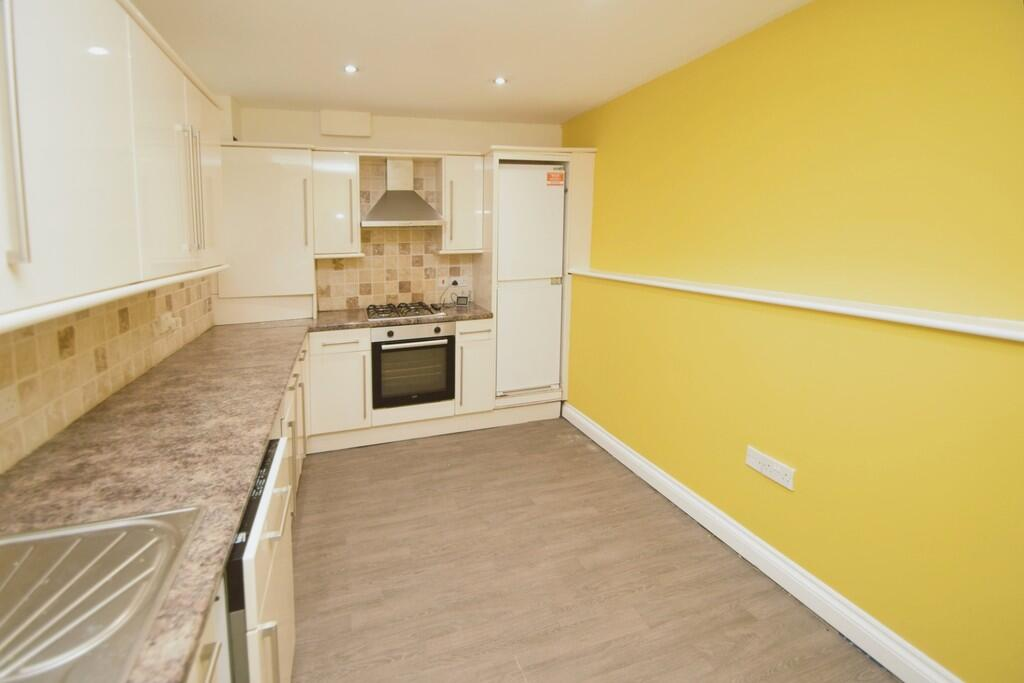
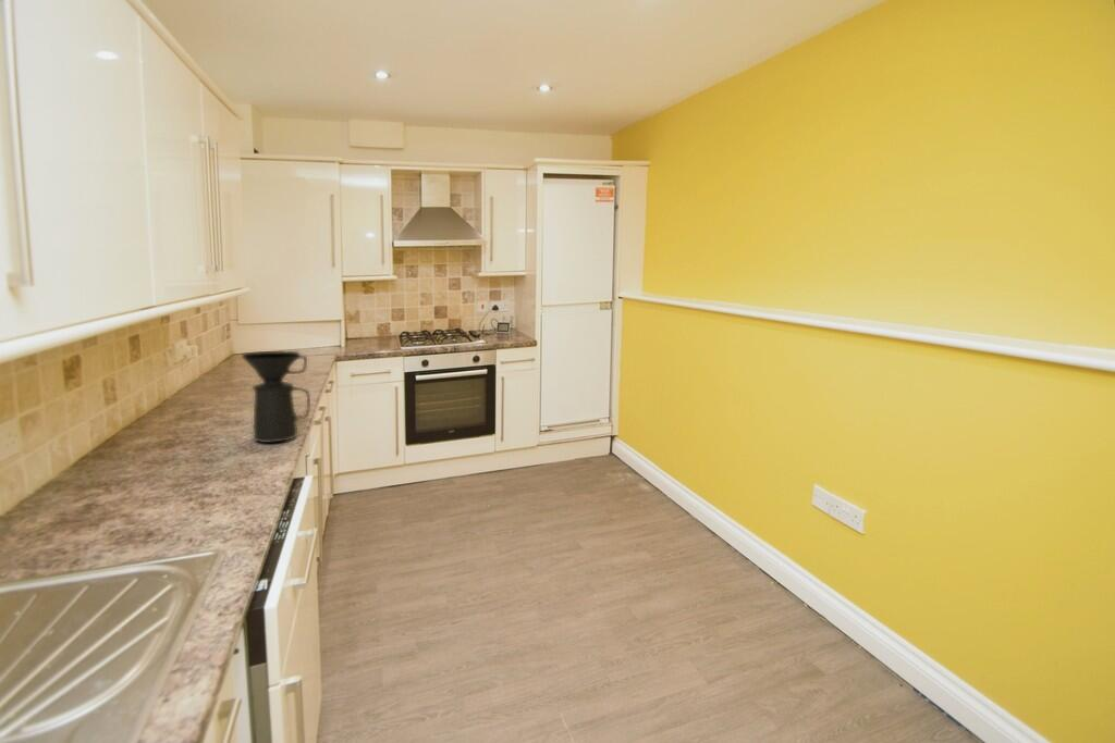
+ coffee maker (273, 396)
